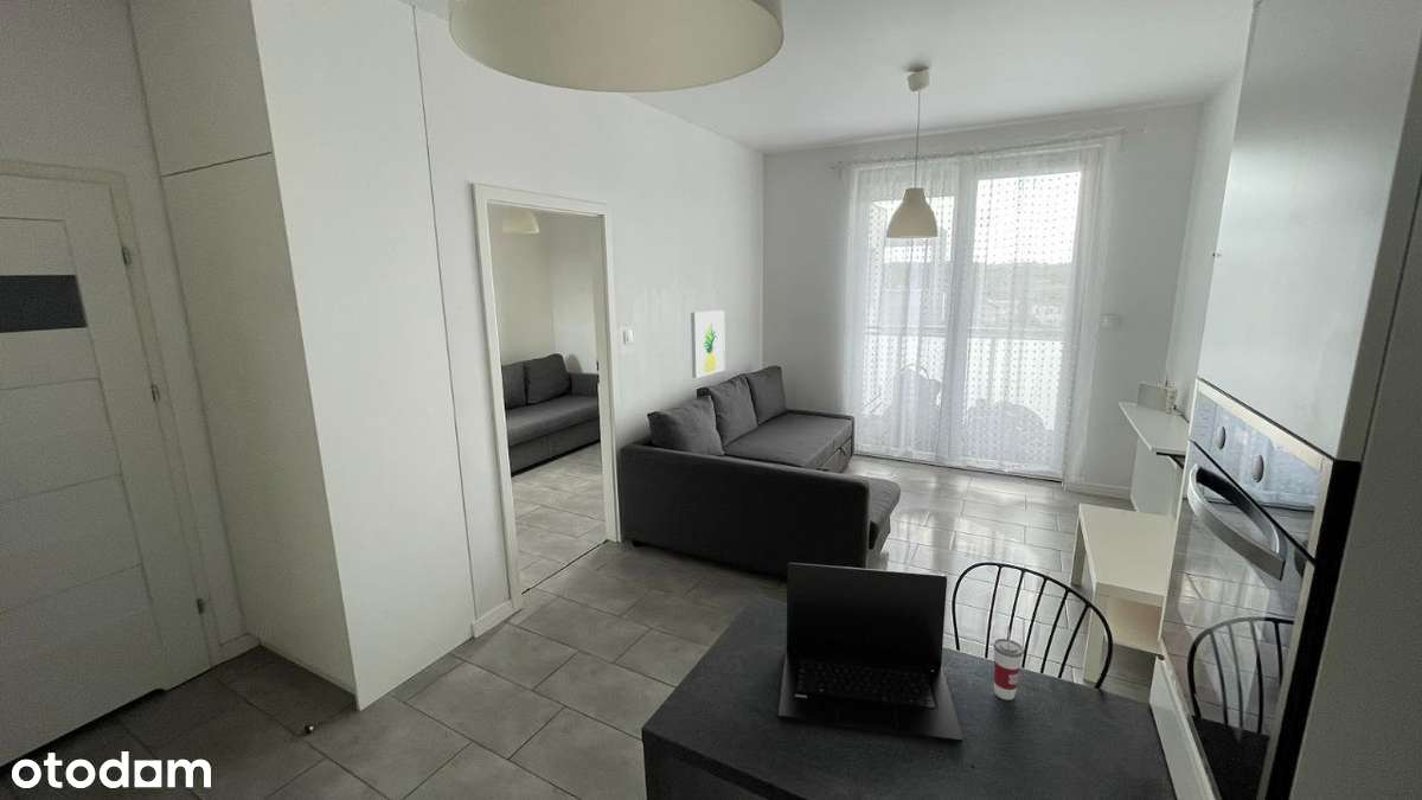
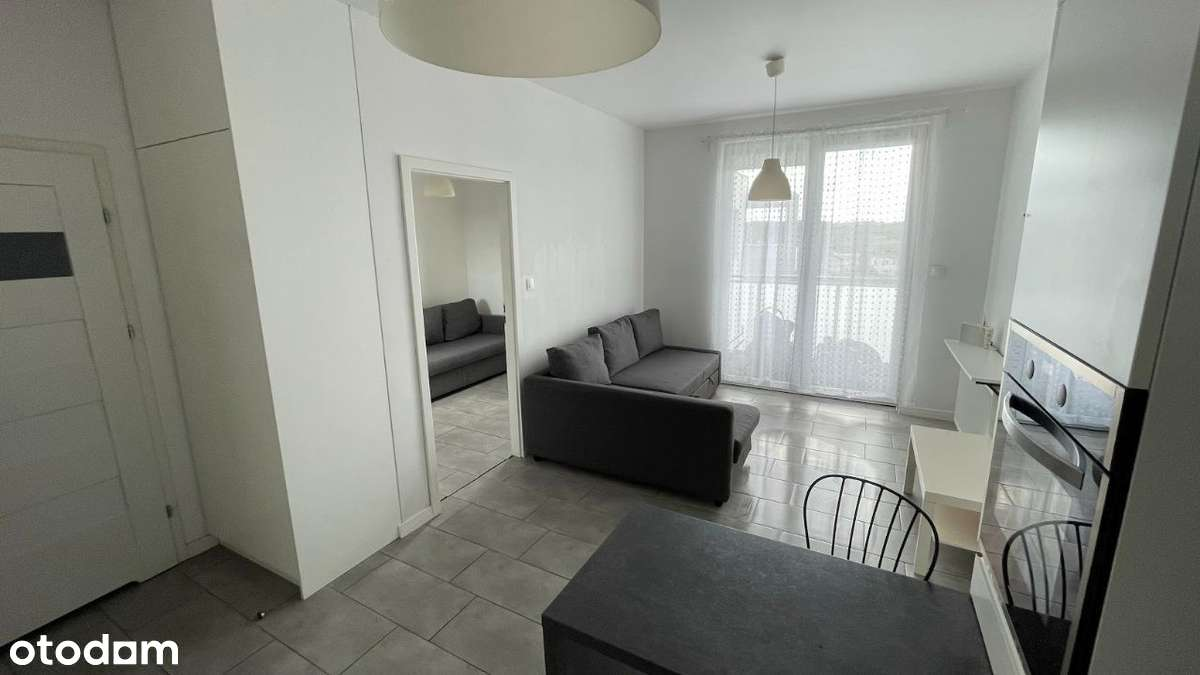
- wall art (709, 343)
- cup (1006, 661)
- laptop (866, 644)
